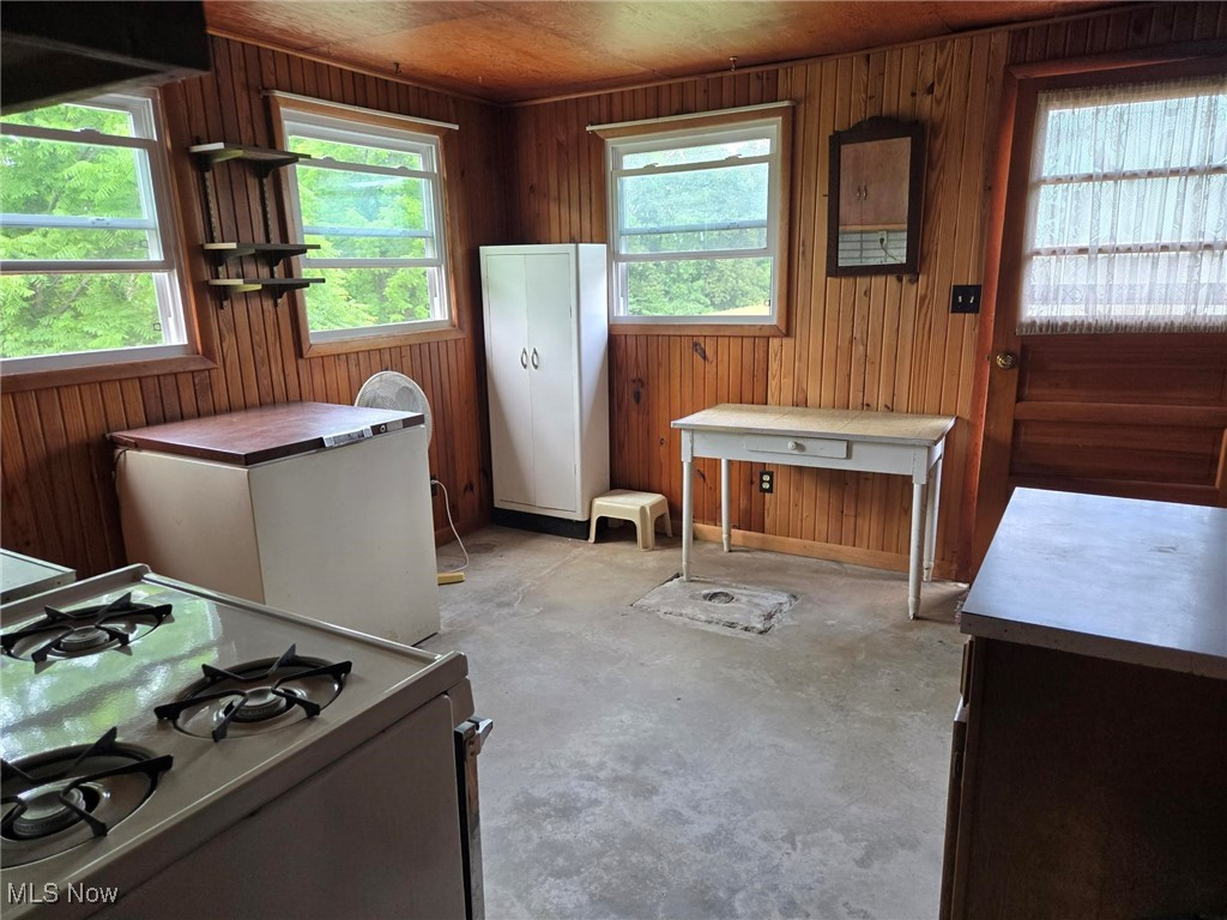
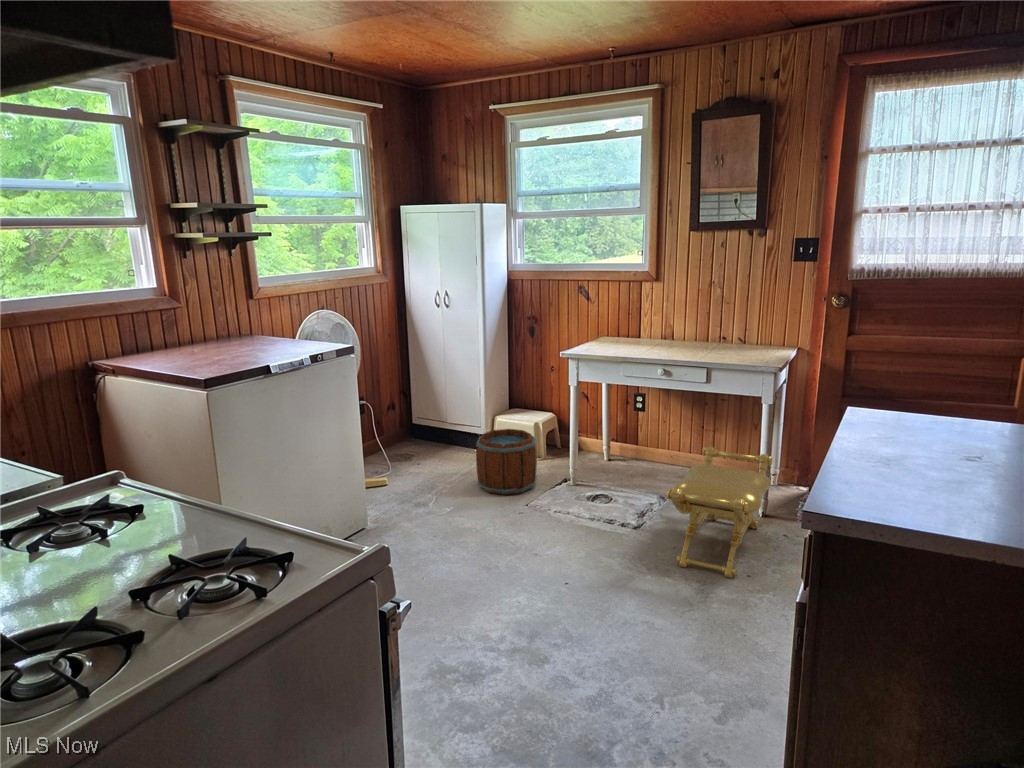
+ bucket (506, 460)
+ stool (721, 508)
